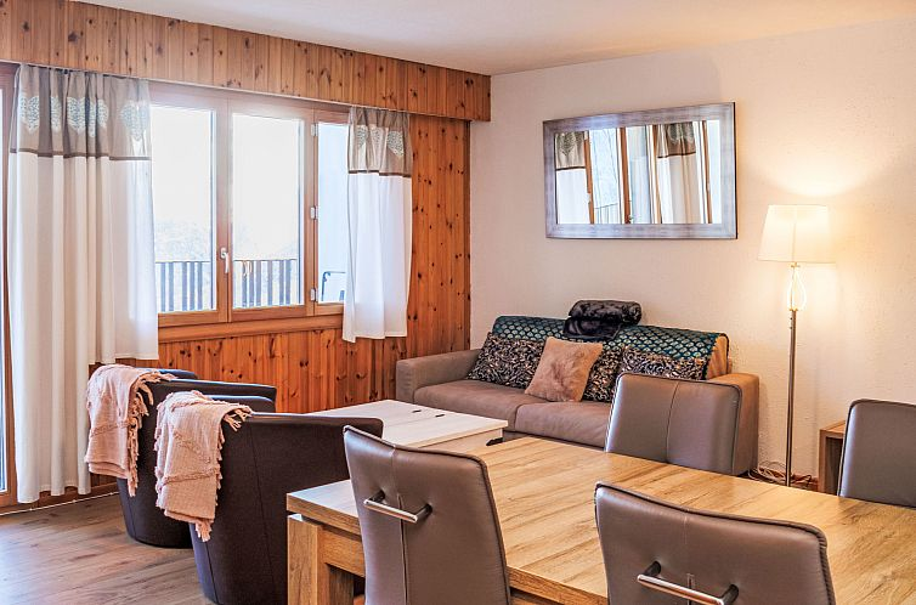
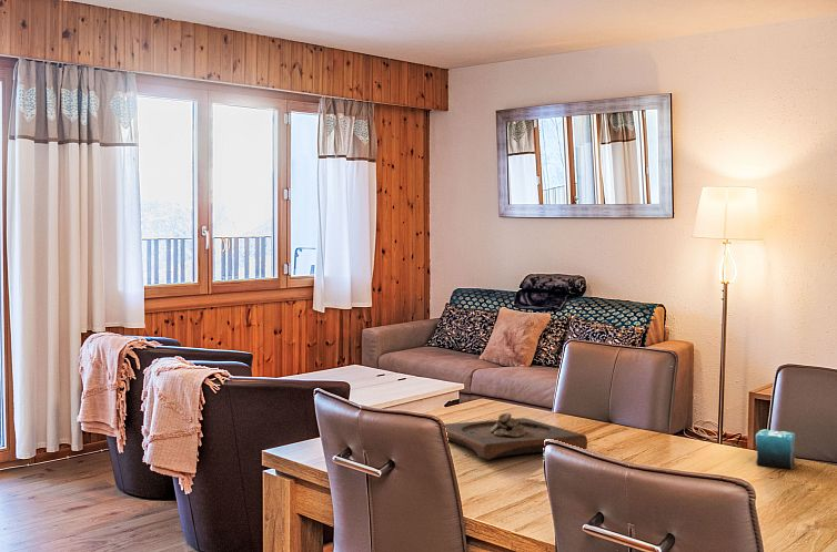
+ wooden tray (507, 428)
+ candle (775, 441)
